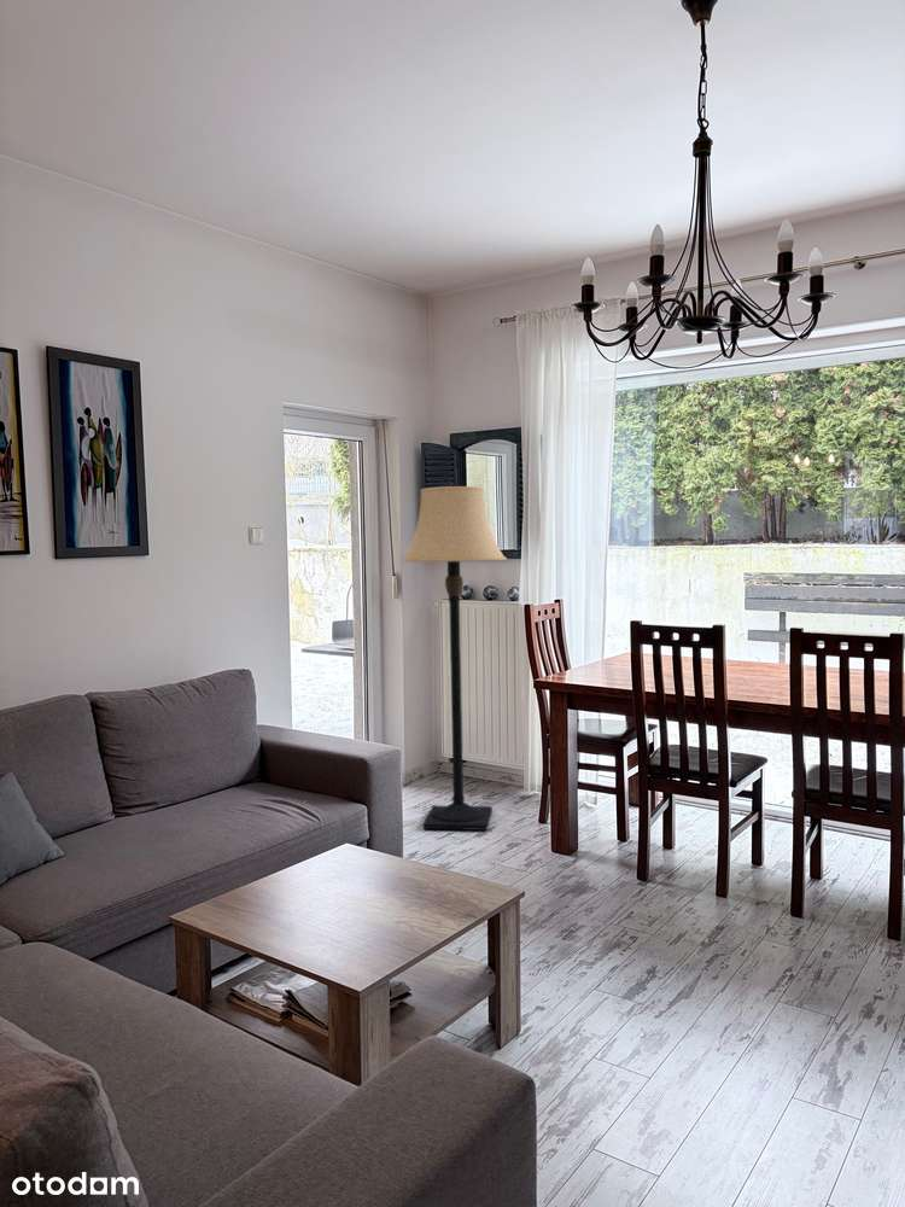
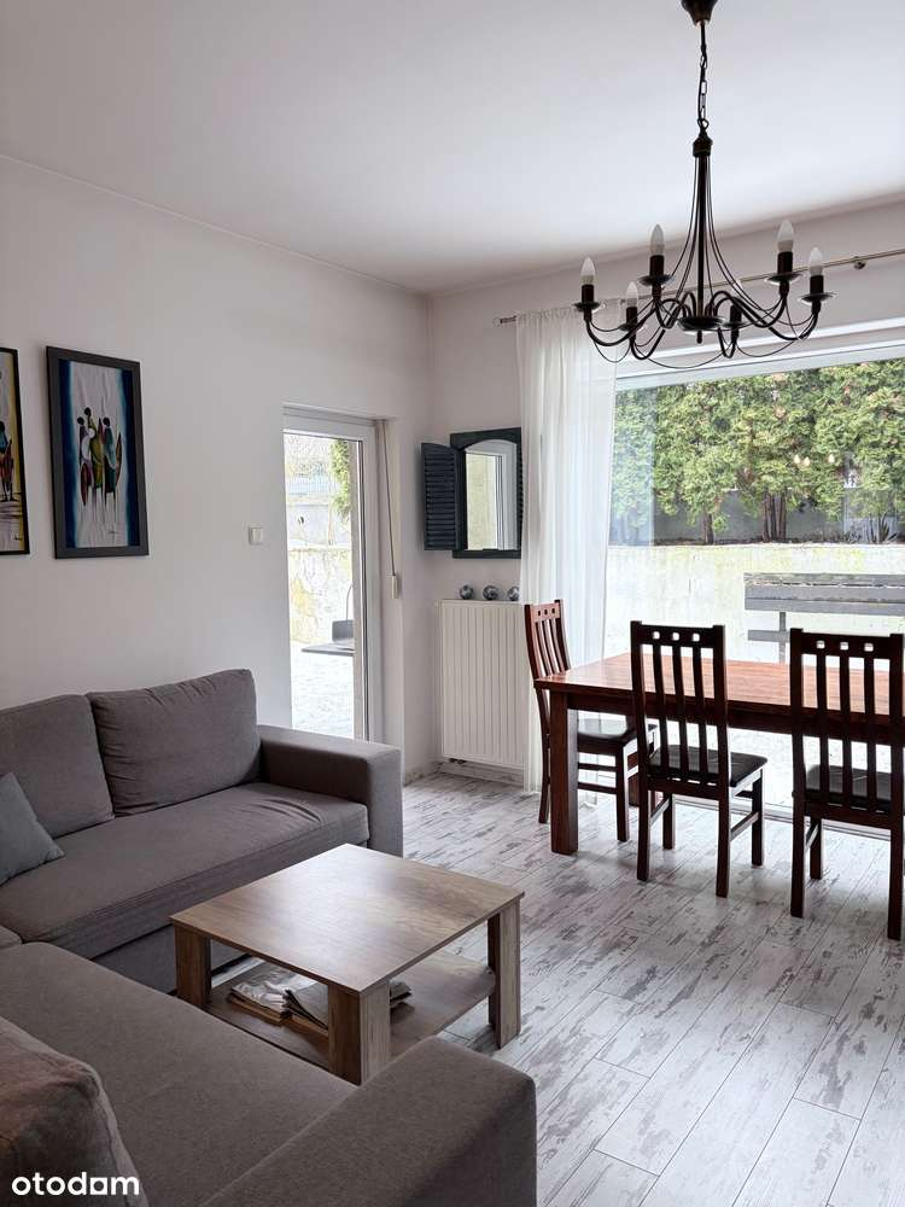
- lamp (455, 655)
